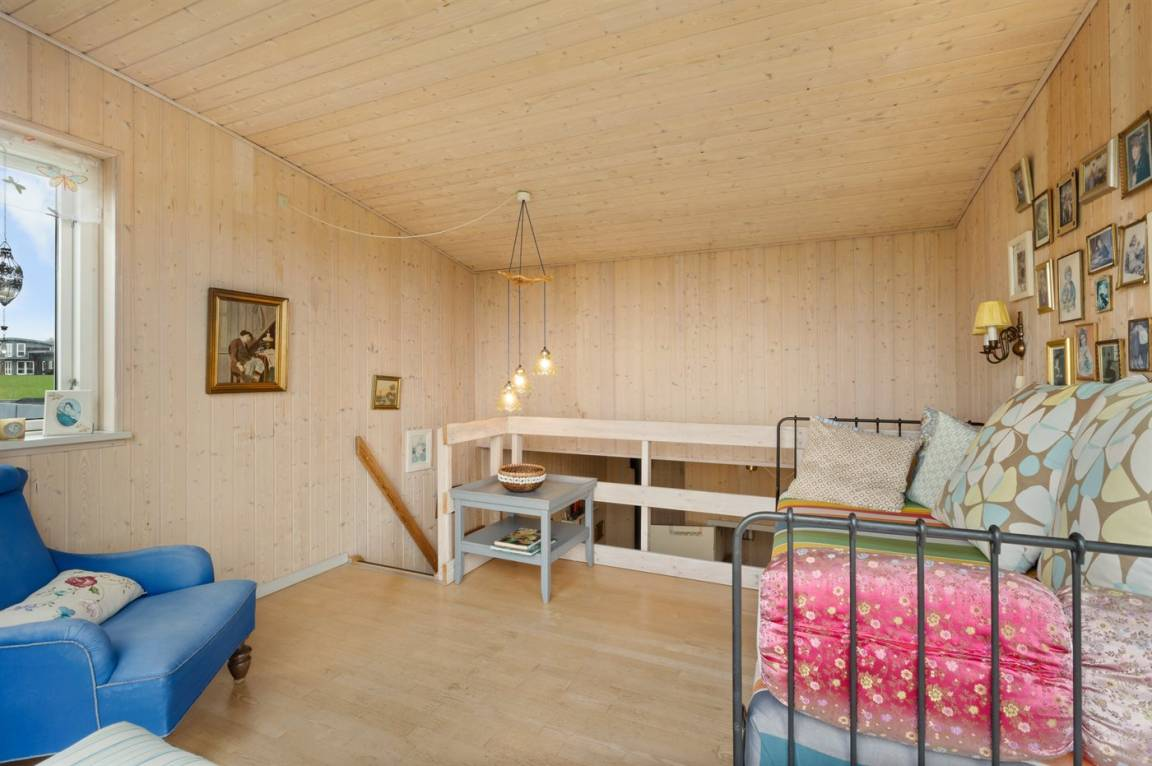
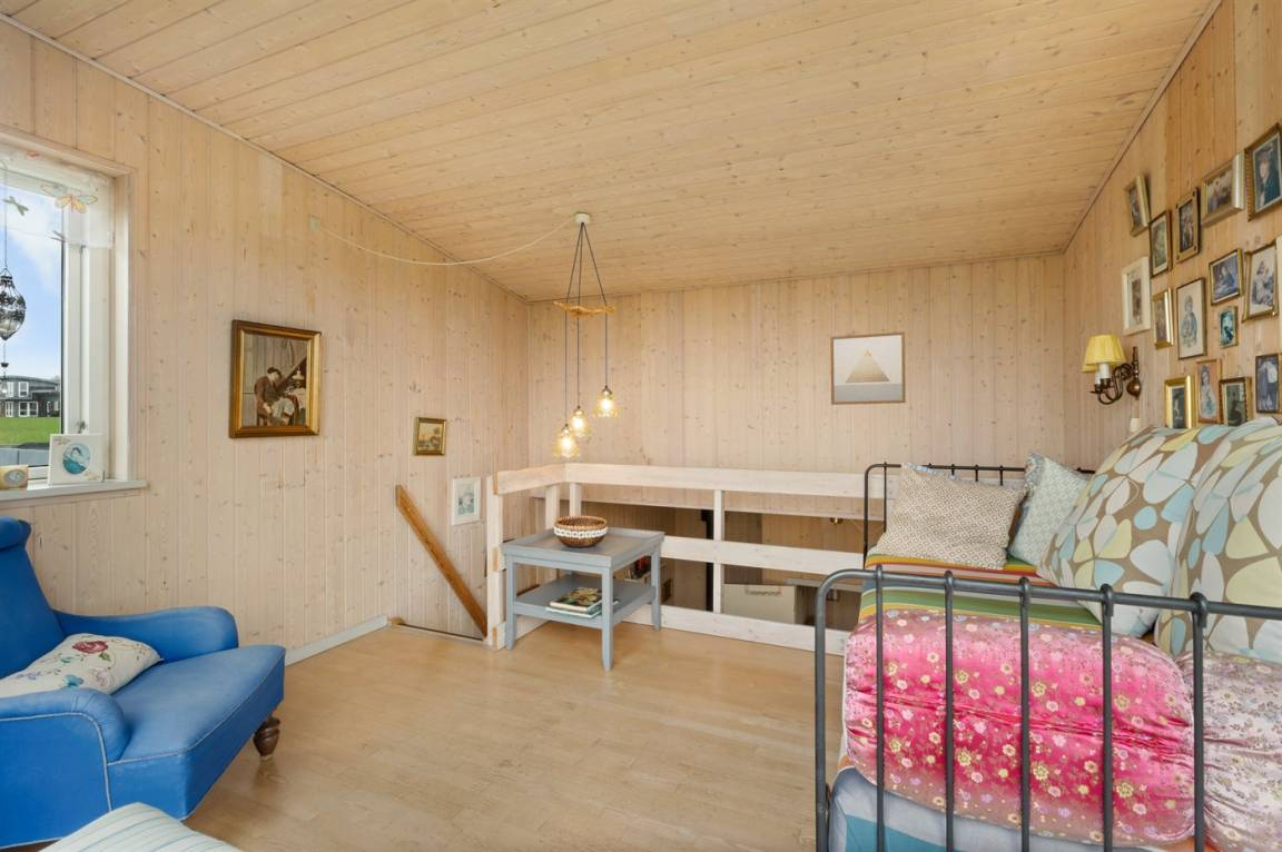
+ wall art (867, 369)
